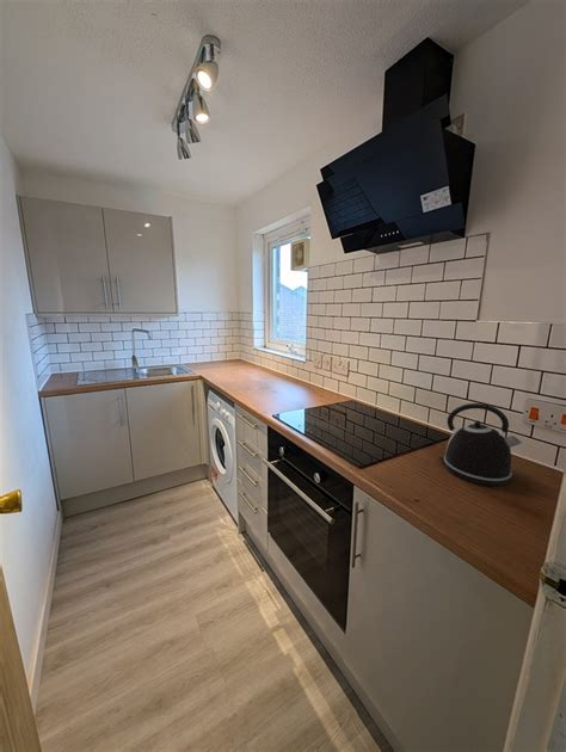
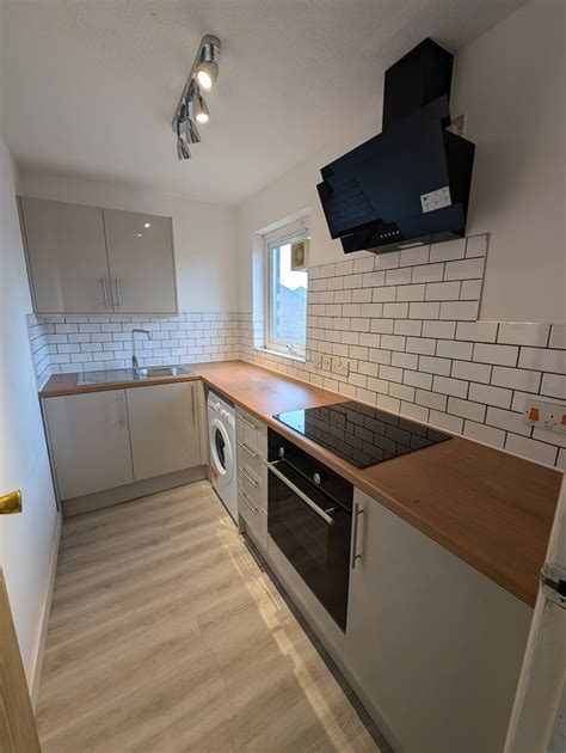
- kettle (479, 438)
